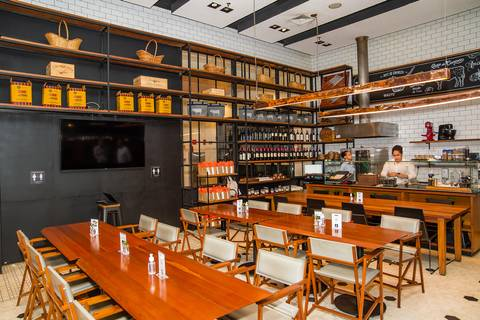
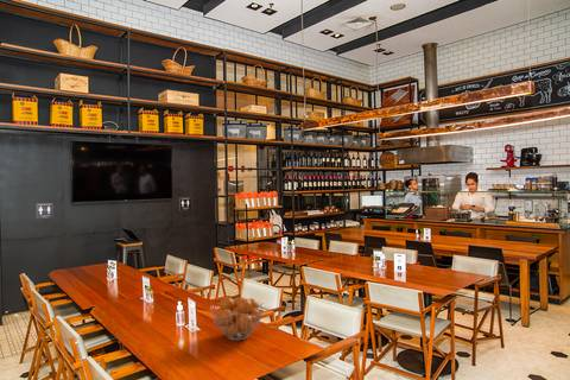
+ fruit basket (238, 316)
